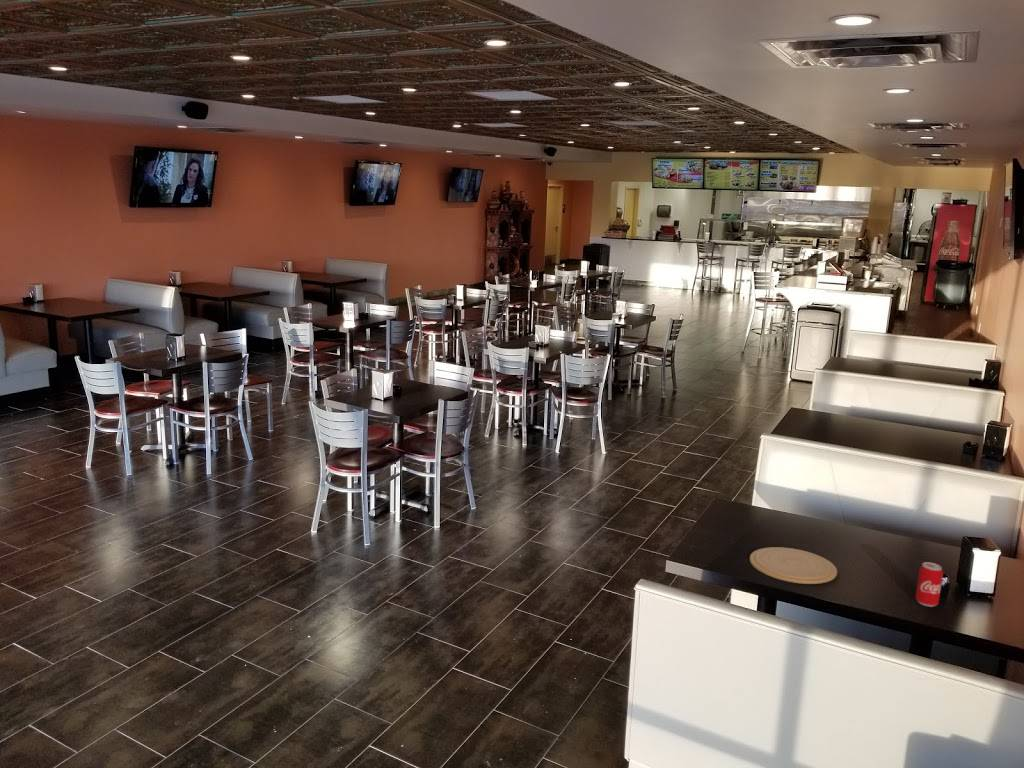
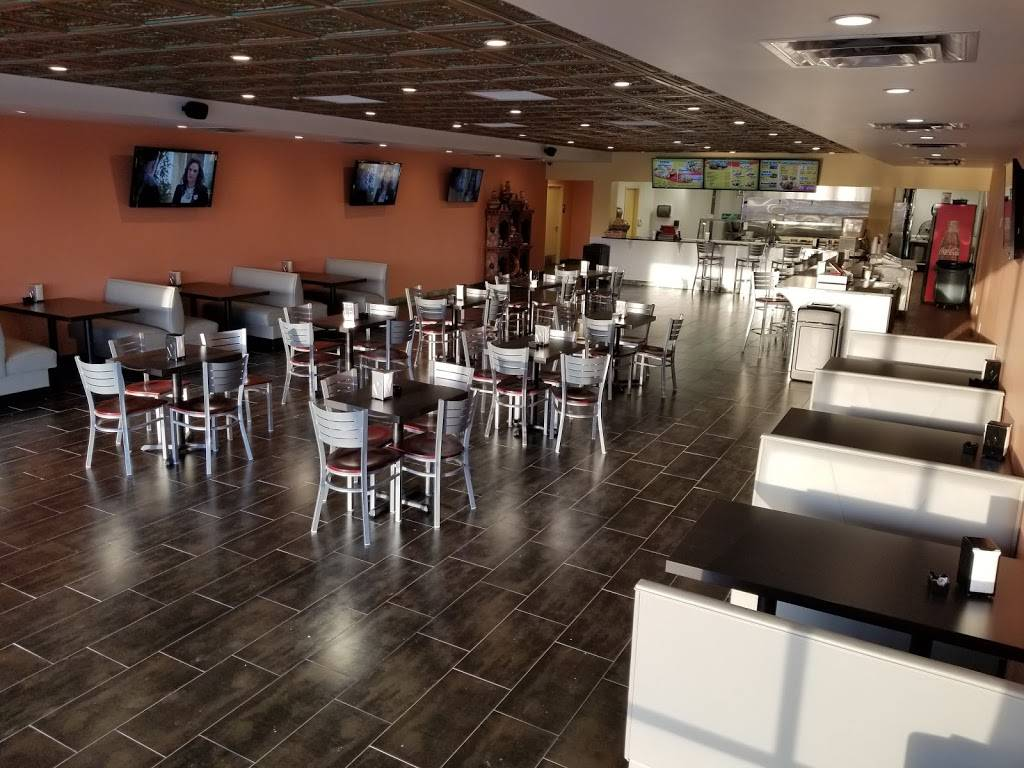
- beverage can (929, 584)
- plate (792, 563)
